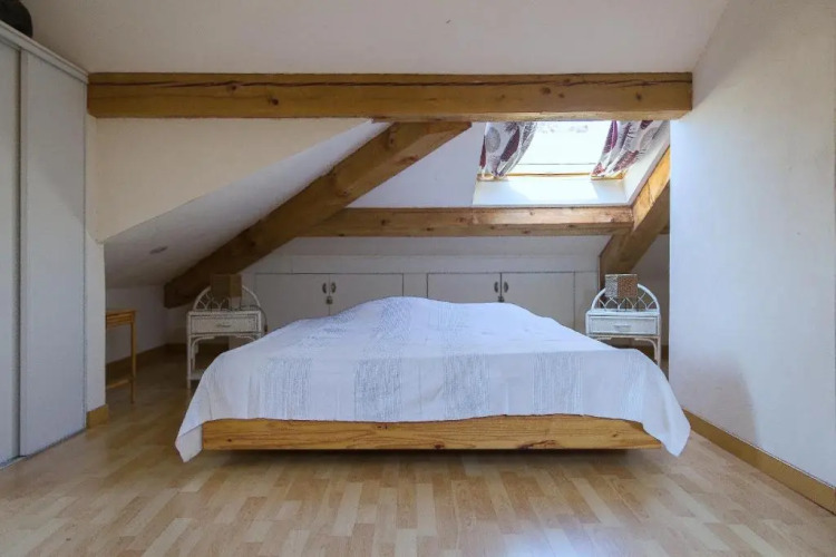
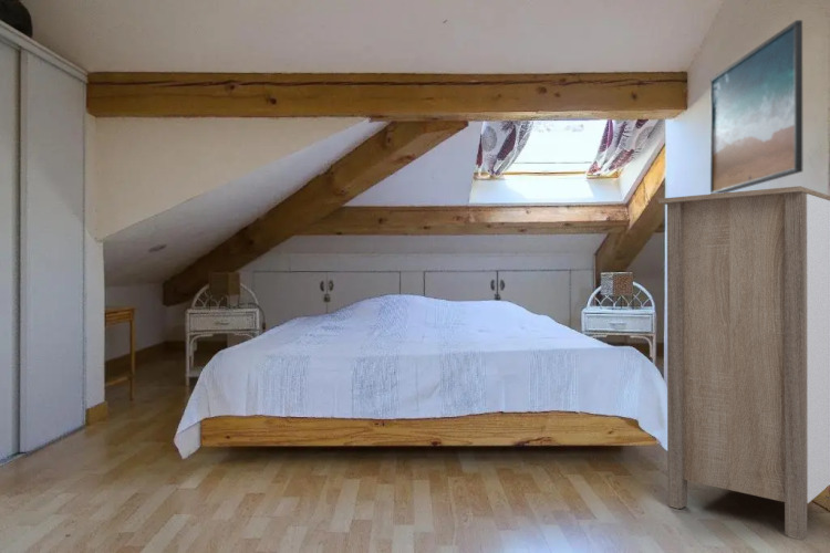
+ storage cabinet (754, 351)
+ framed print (750, 118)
